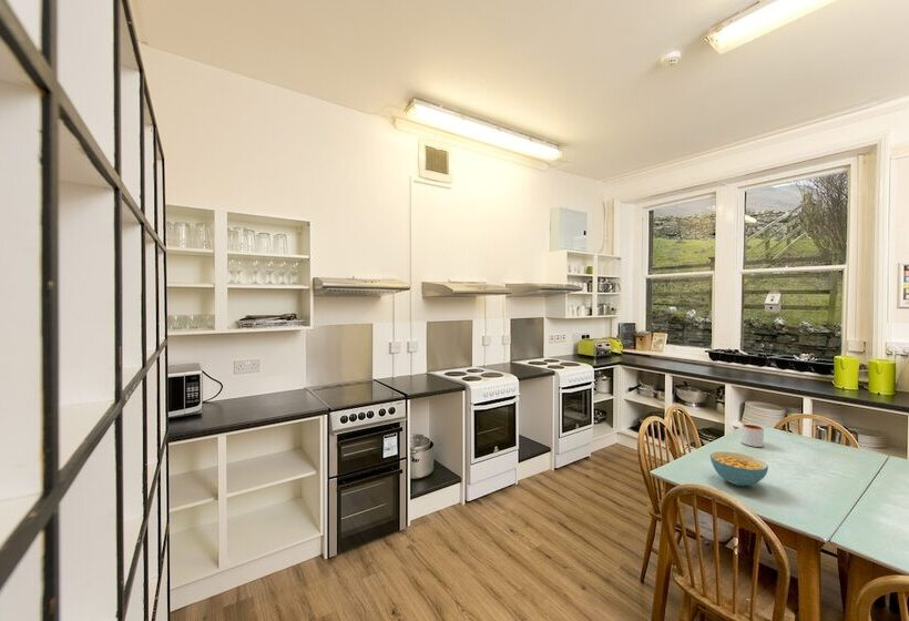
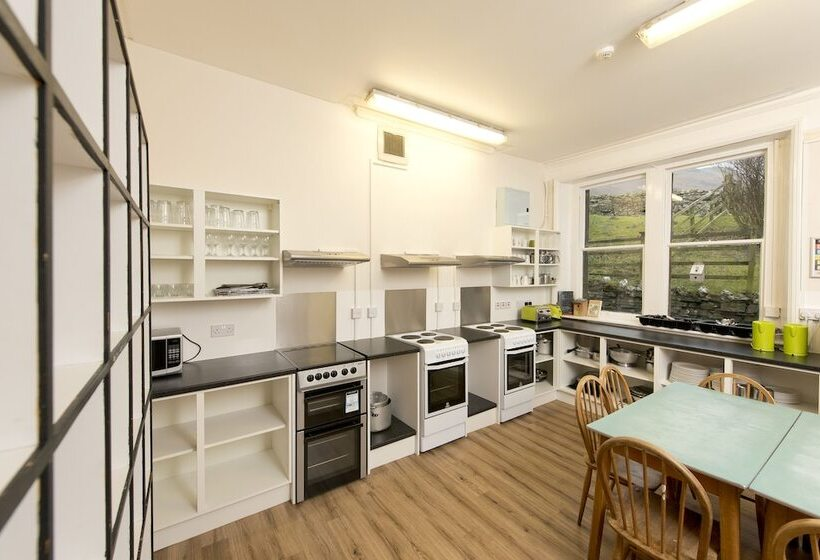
- cereal bowl (737, 471)
- mug (753, 435)
